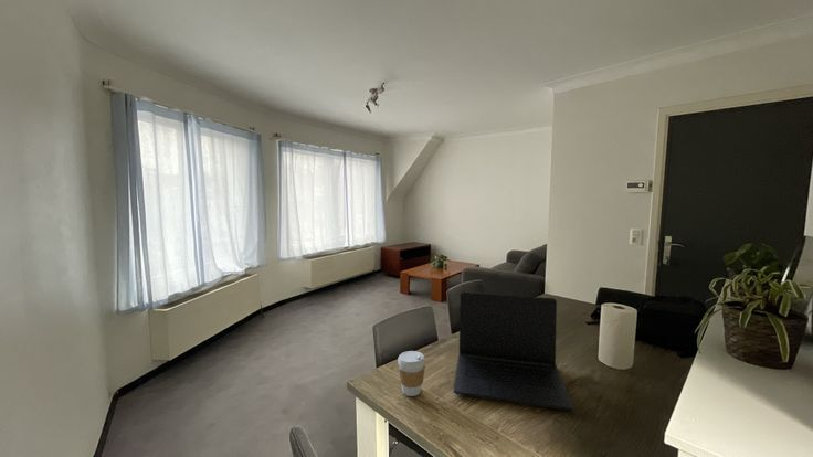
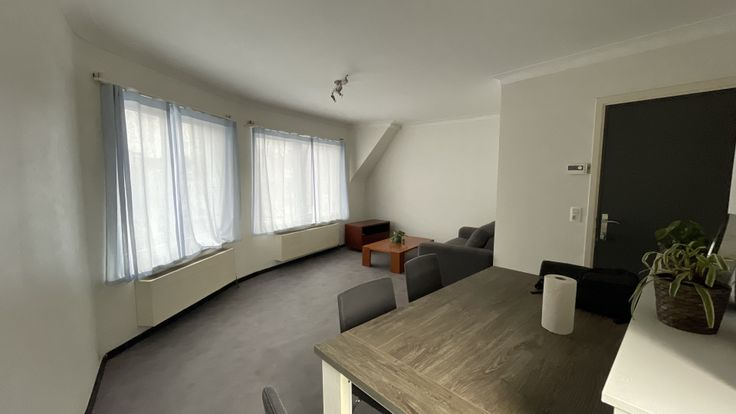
- coffee cup (411, 372)
- laptop (508, 342)
